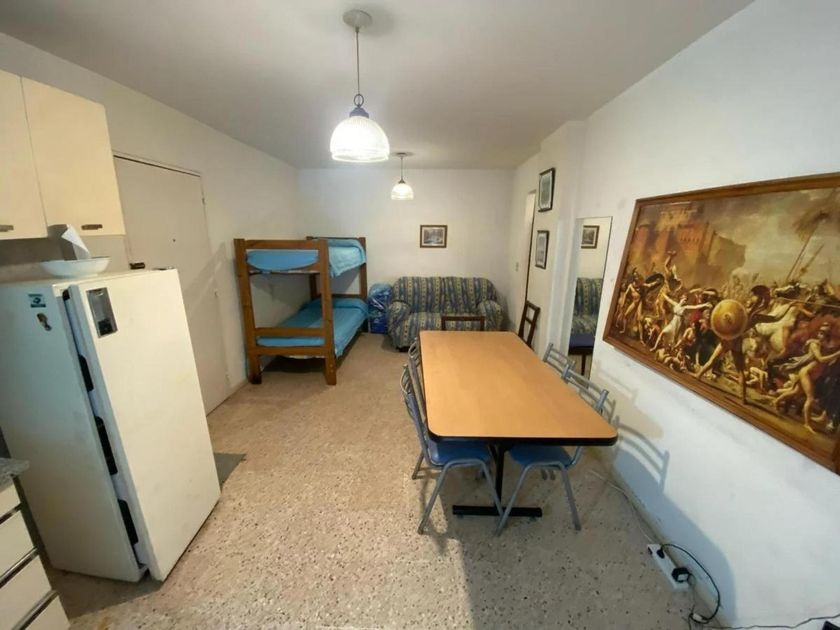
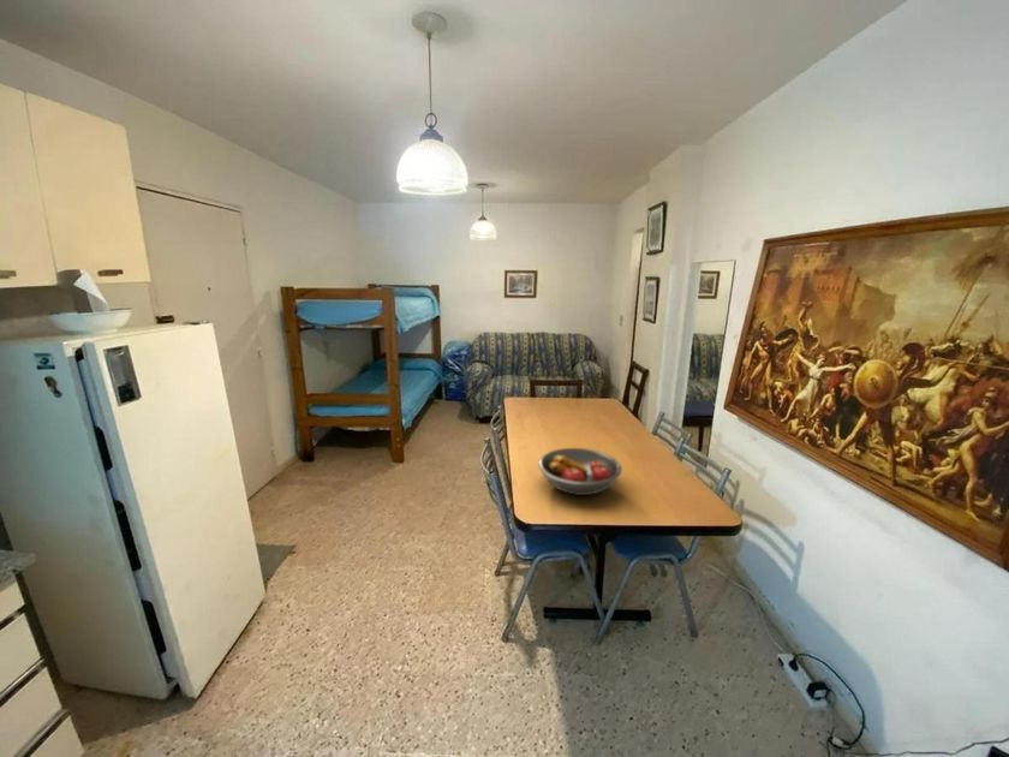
+ fruit bowl (579, 471)
